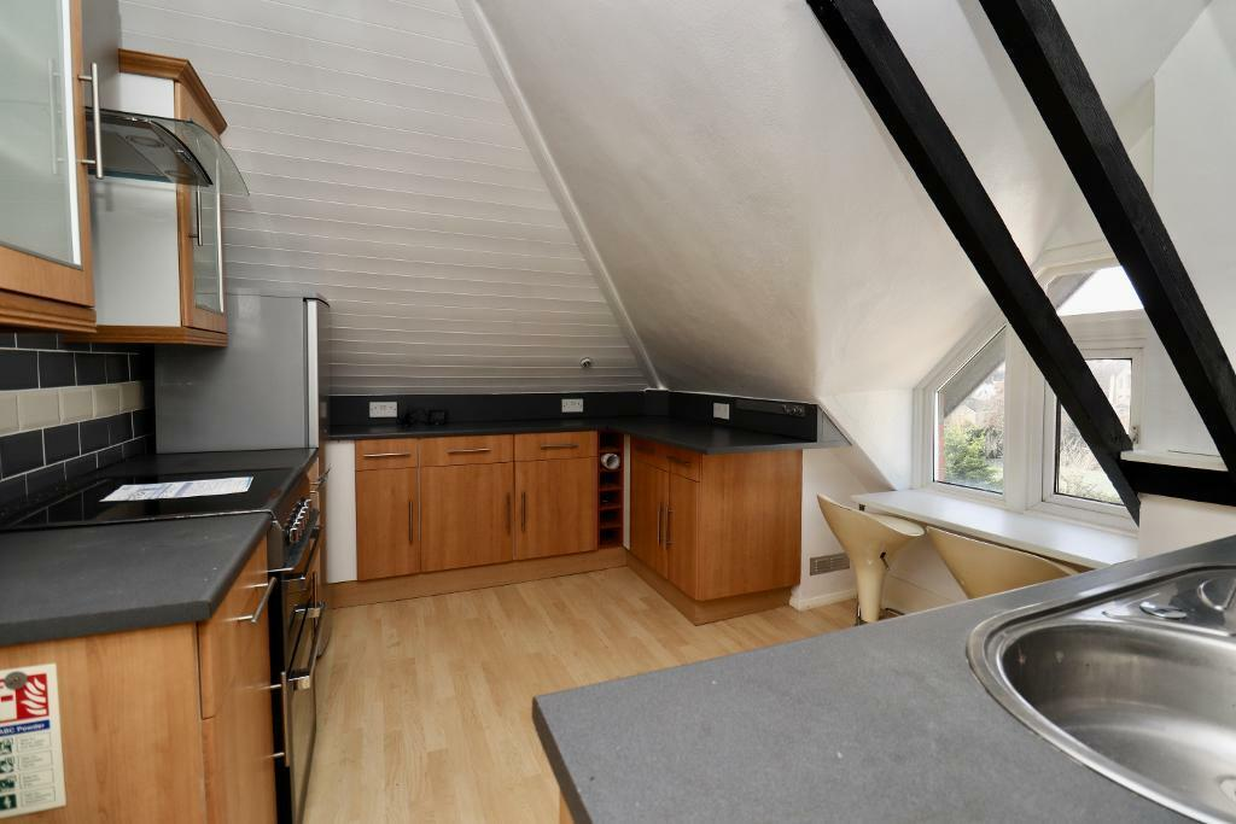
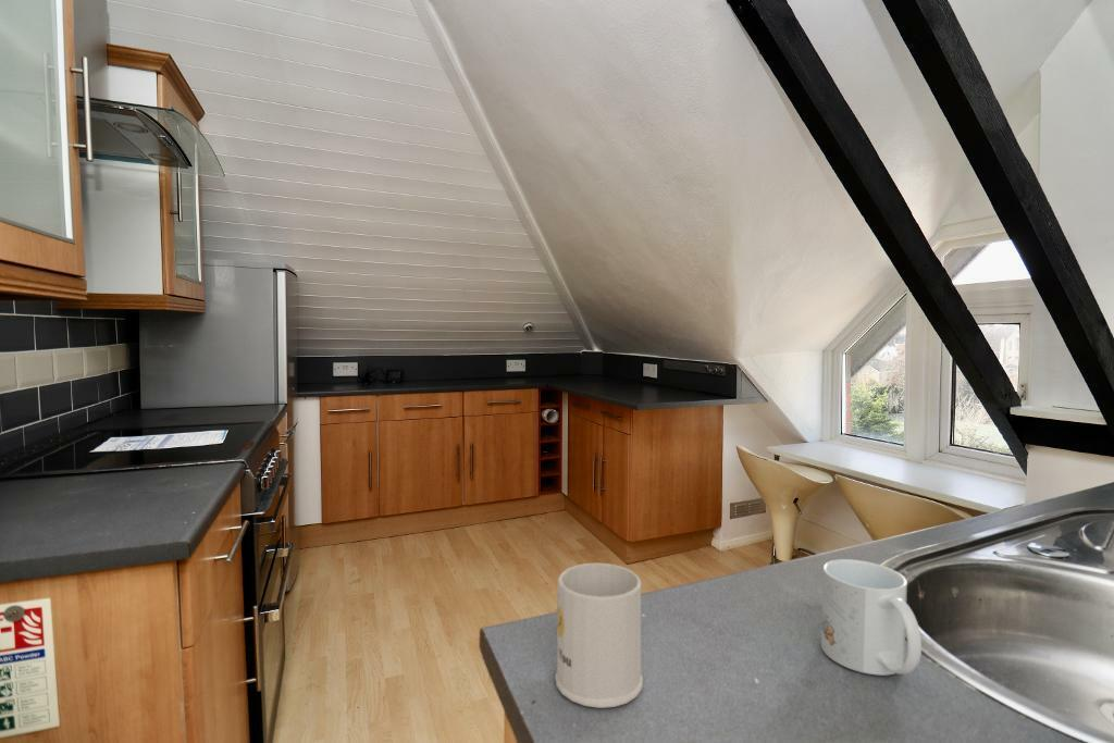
+ mug (874, 621)
+ mug (594, 622)
